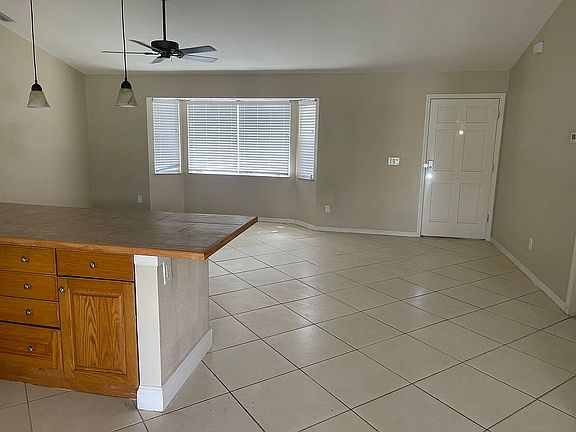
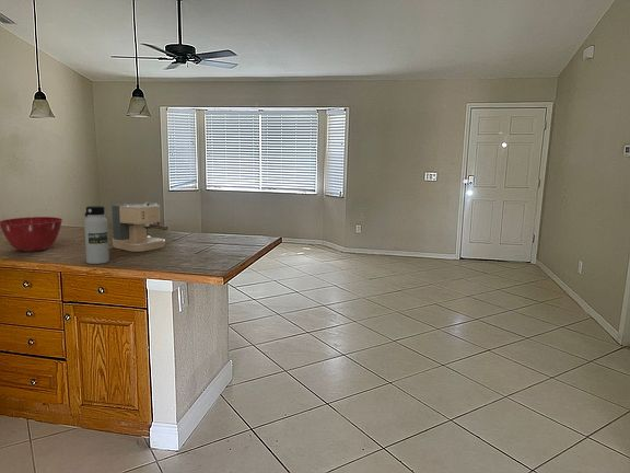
+ water bottle (96, 234)
+ mixing bowl (32, 234)
+ coffee maker (141, 224)
